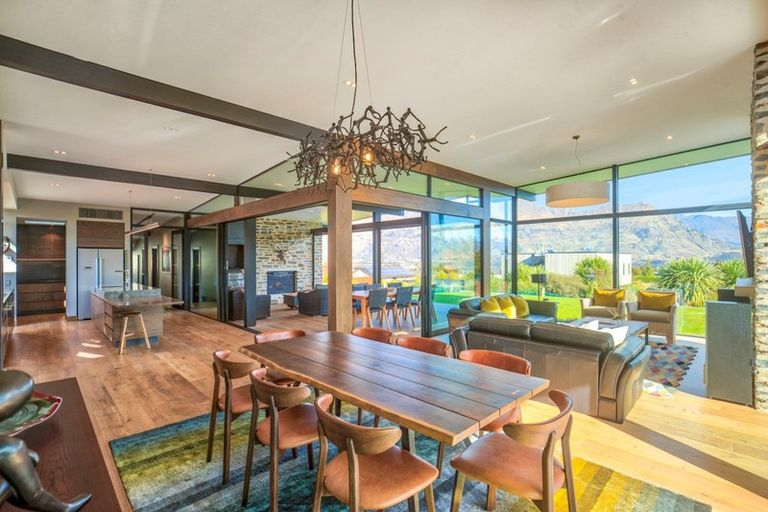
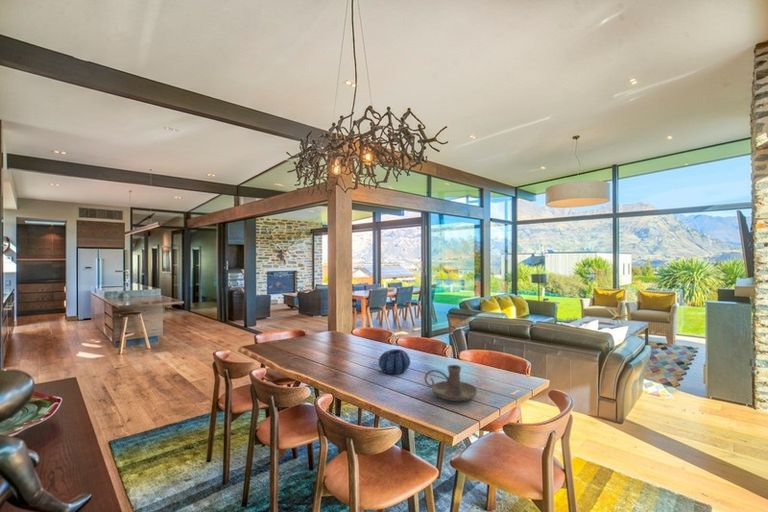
+ candle holder (449, 380)
+ decorative bowl (394, 361)
